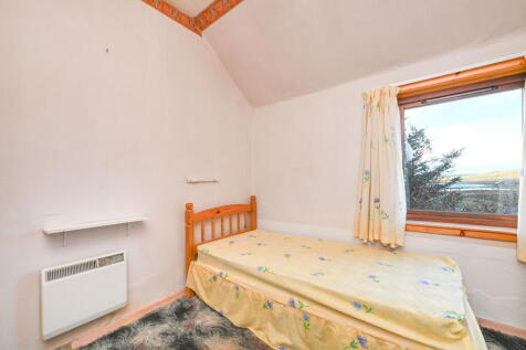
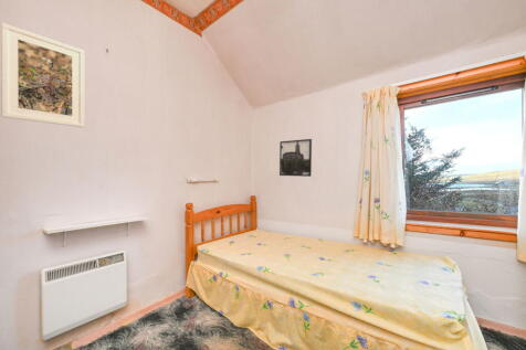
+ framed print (46, 79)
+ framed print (294, 158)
